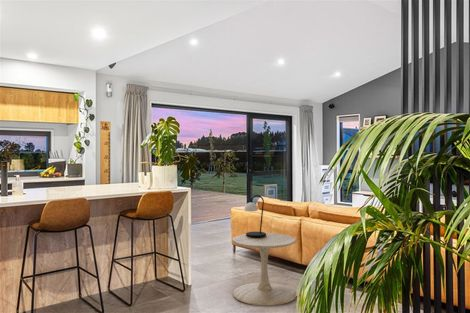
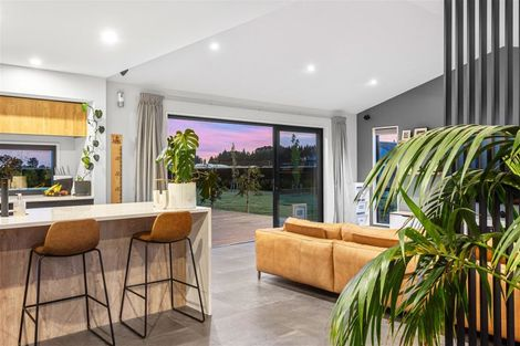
- table lamp (255, 210)
- side table (264, 266)
